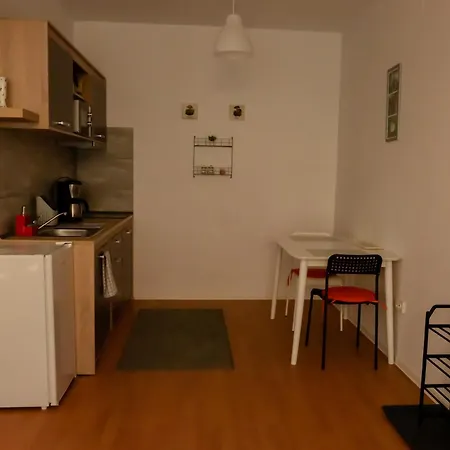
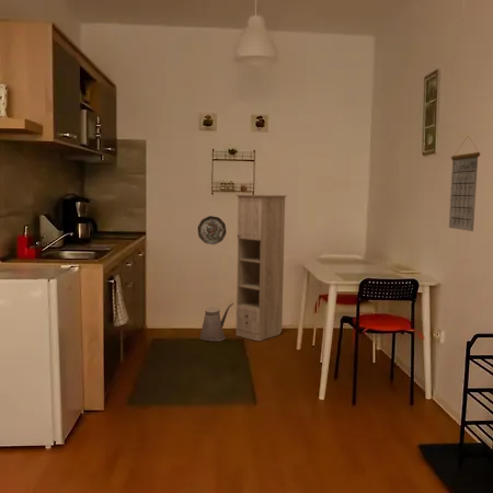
+ calendar (463, 183)
+ decorative plate (211, 230)
+ storage cabinet (260, 265)
+ watering can (216, 320)
